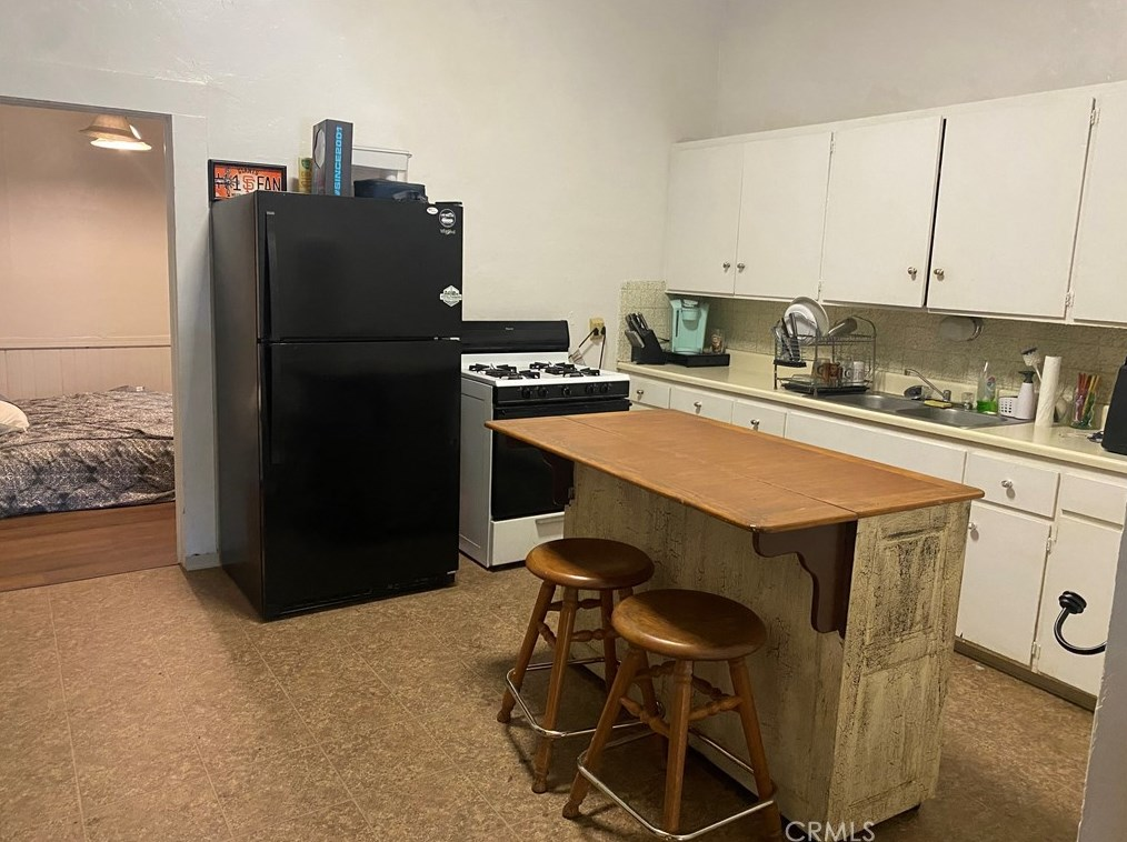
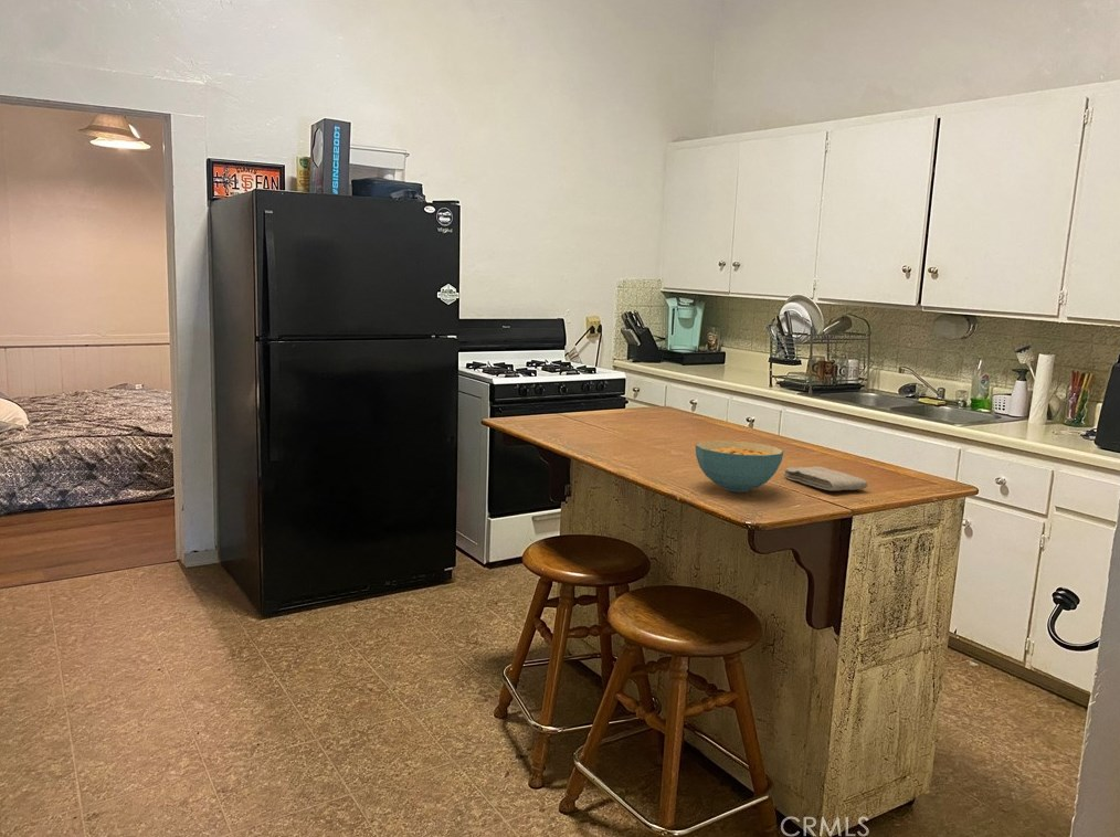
+ washcloth (824, 477)
+ cereal bowl (737, 468)
